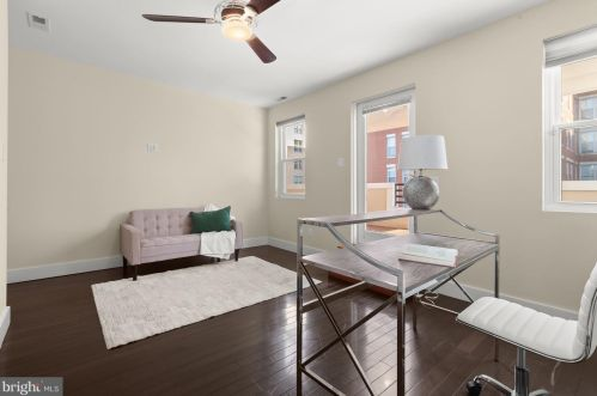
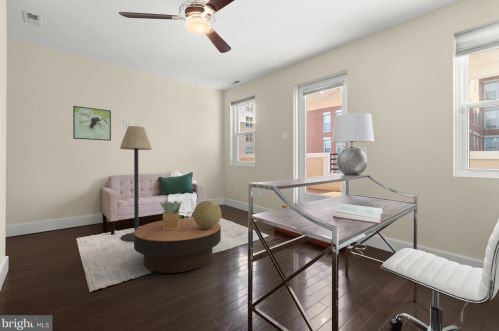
+ decorative sphere (207, 214)
+ floor lamp (136, 182)
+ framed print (92, 124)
+ coffee table (179, 242)
+ potted plant (171, 213)
